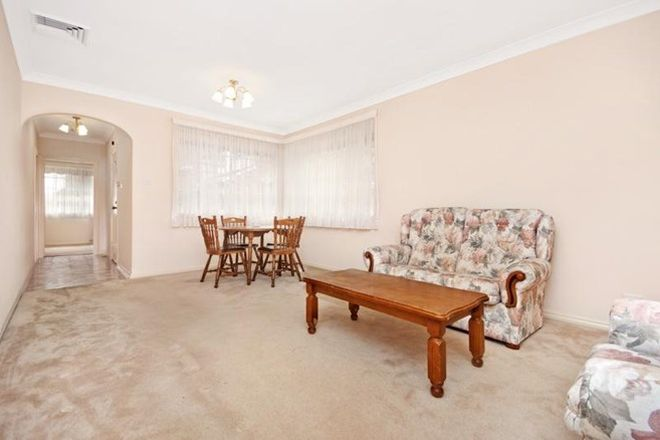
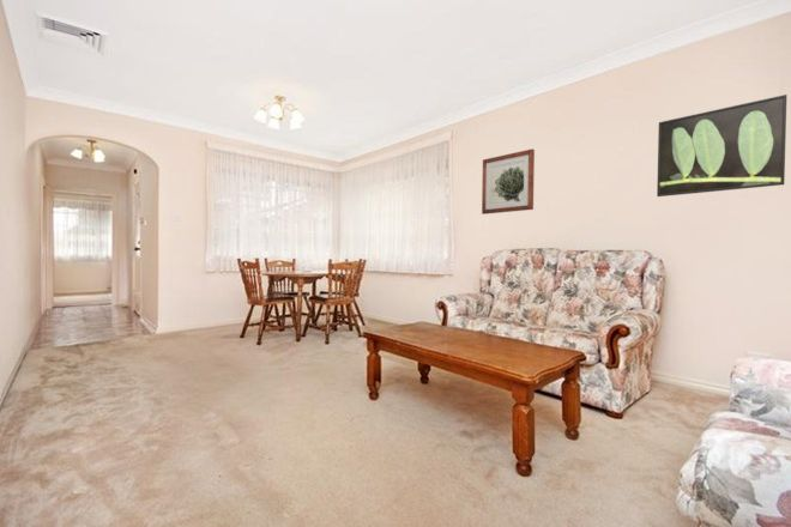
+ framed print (715, 150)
+ wall art (506, 183)
